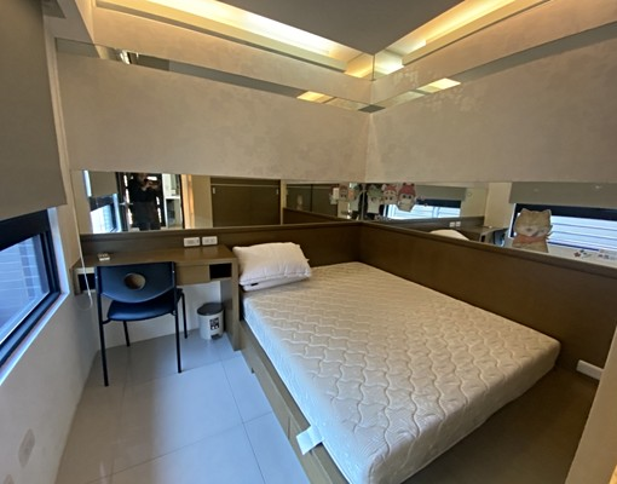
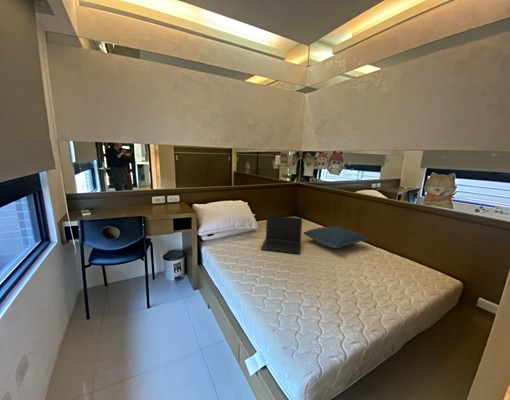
+ pillow (335, 236)
+ laptop (282, 233)
